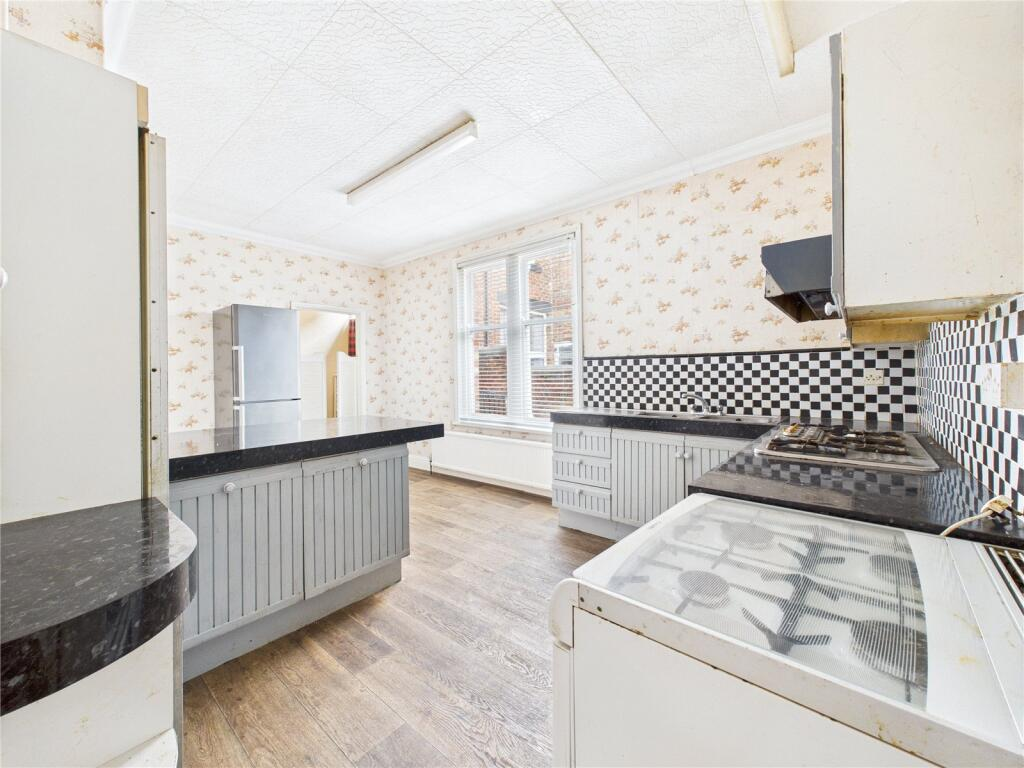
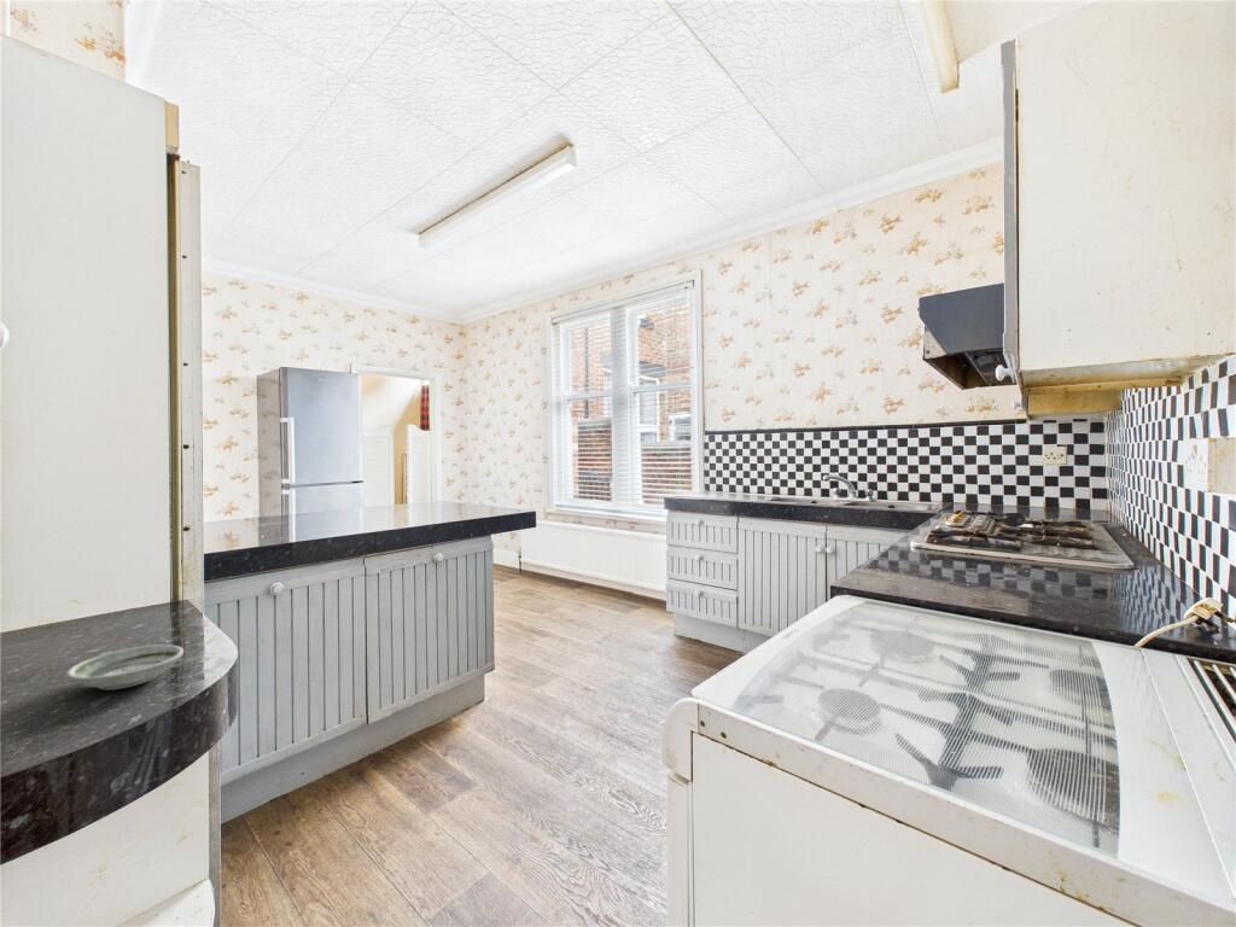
+ saucer (128, 669)
